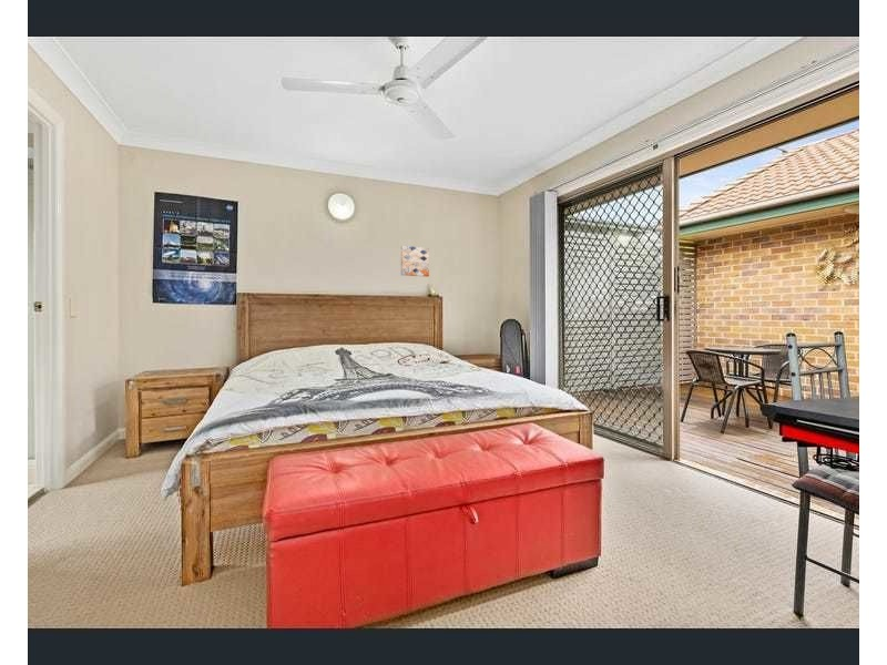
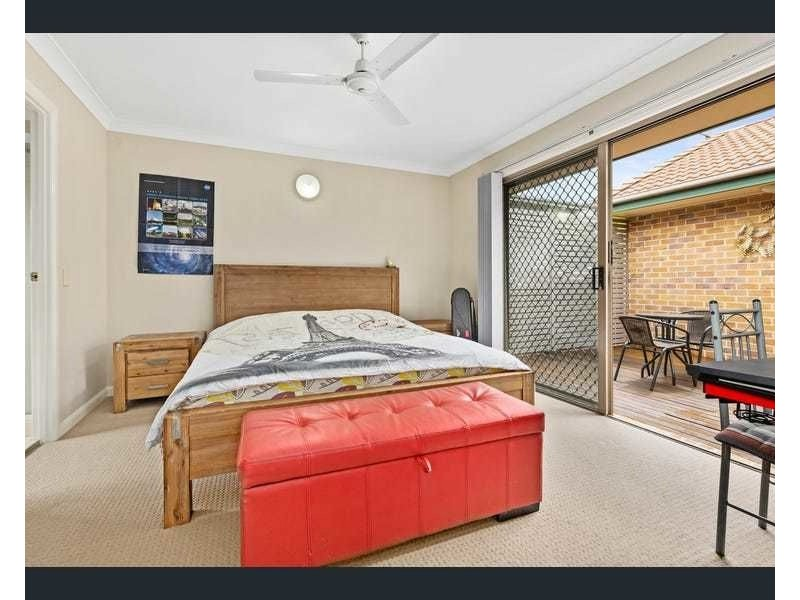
- wall art (415, 260)
